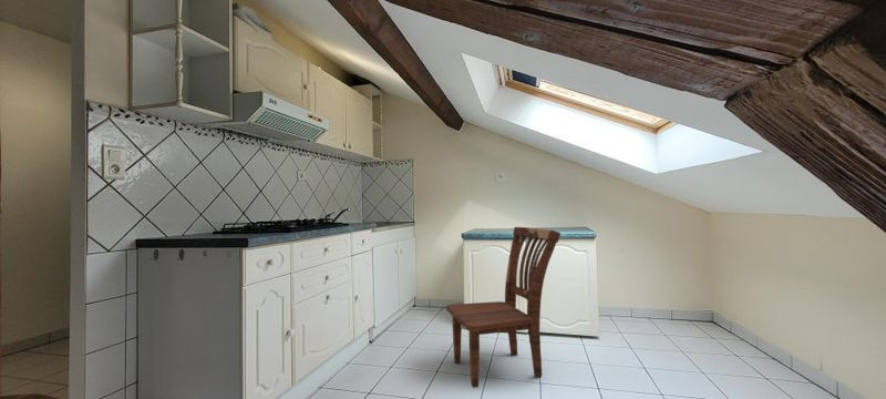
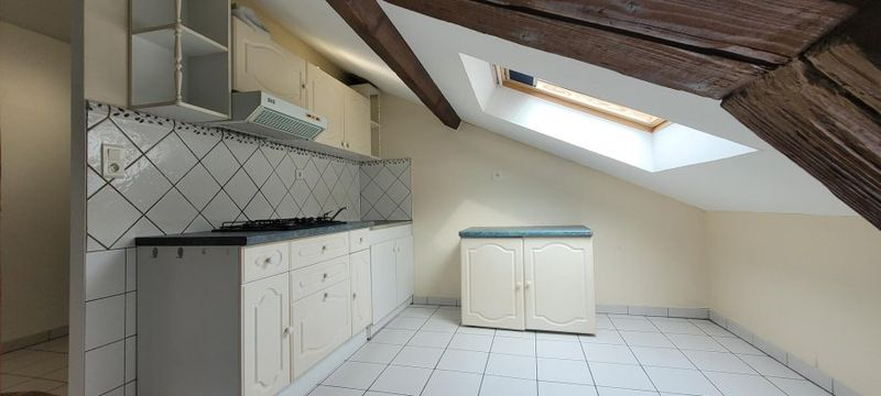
- dining chair (501, 301)
